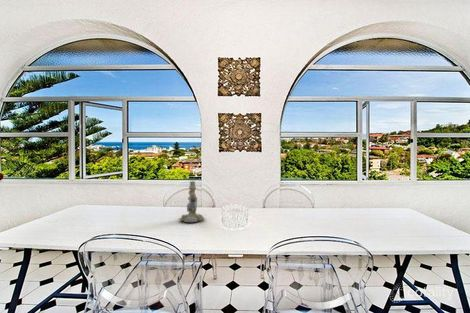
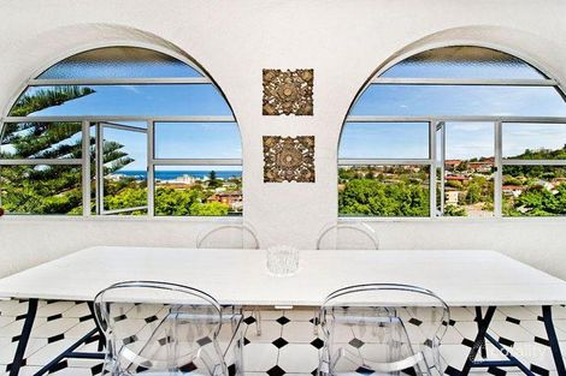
- candlestick (193, 200)
